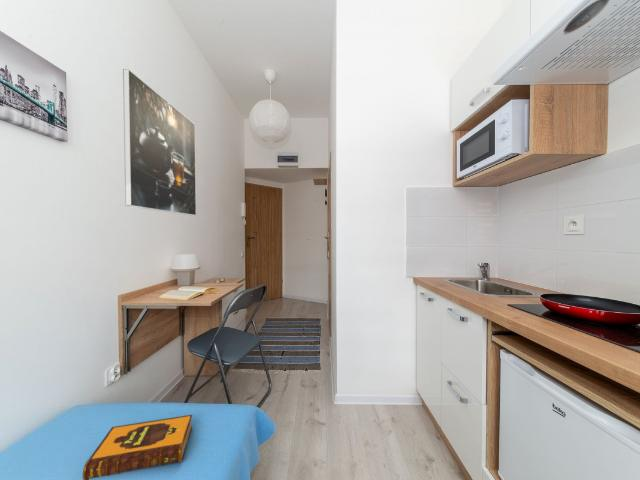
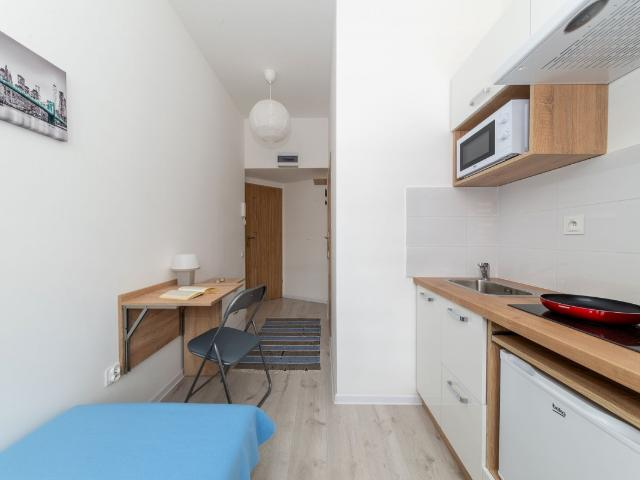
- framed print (166, 157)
- hardback book (144, 444)
